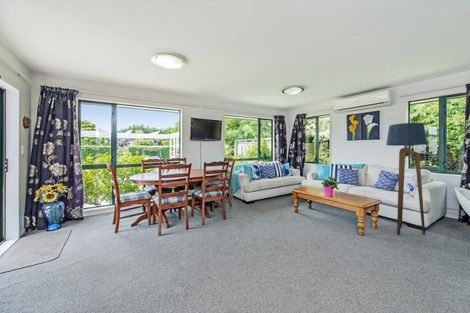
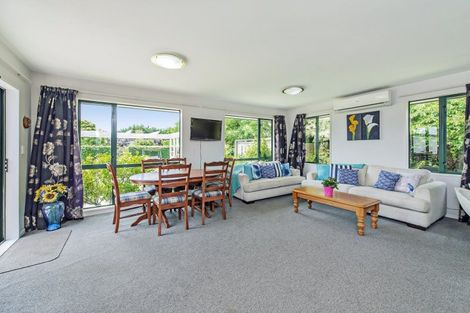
- floor lamp (403, 178)
